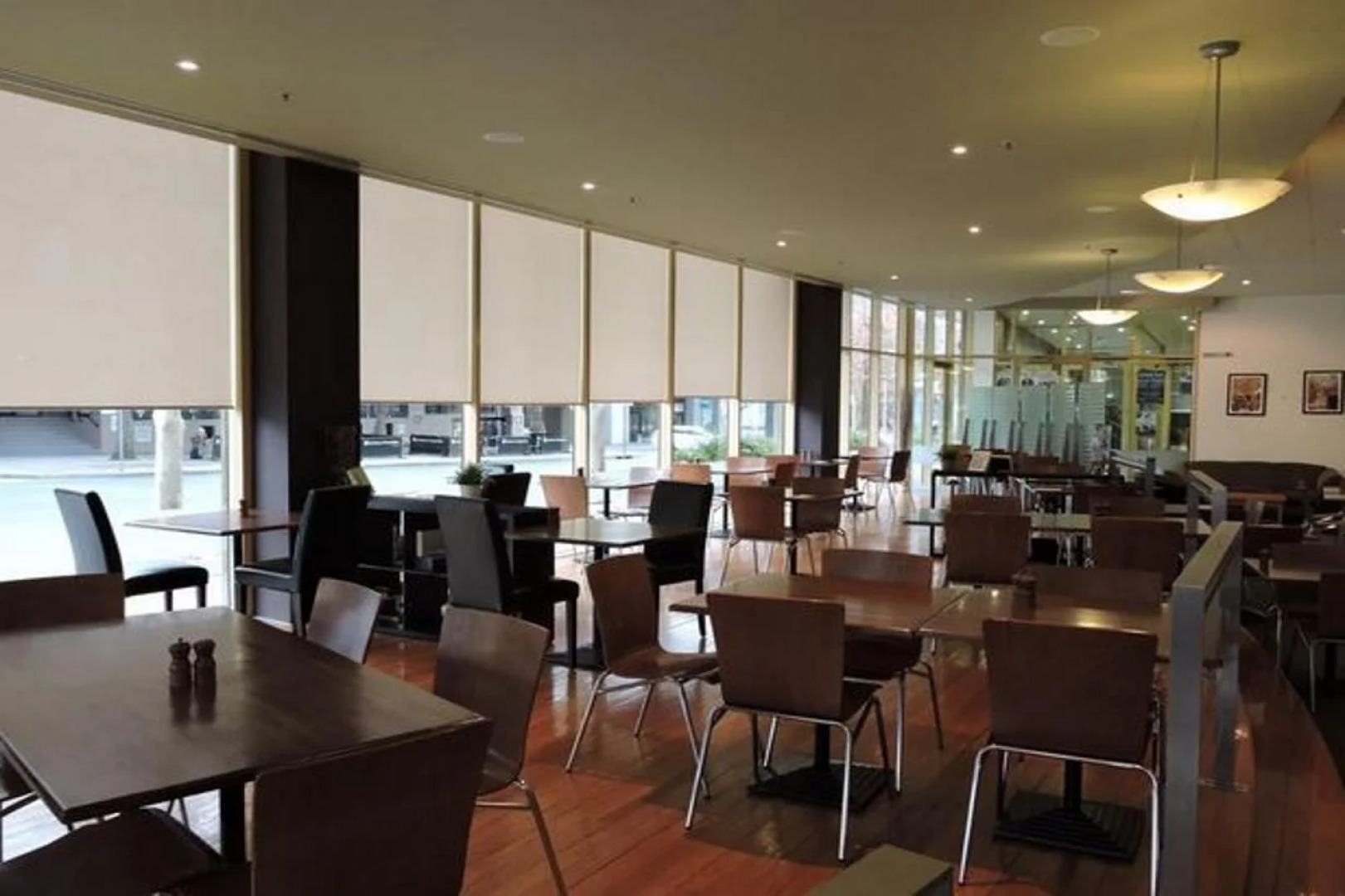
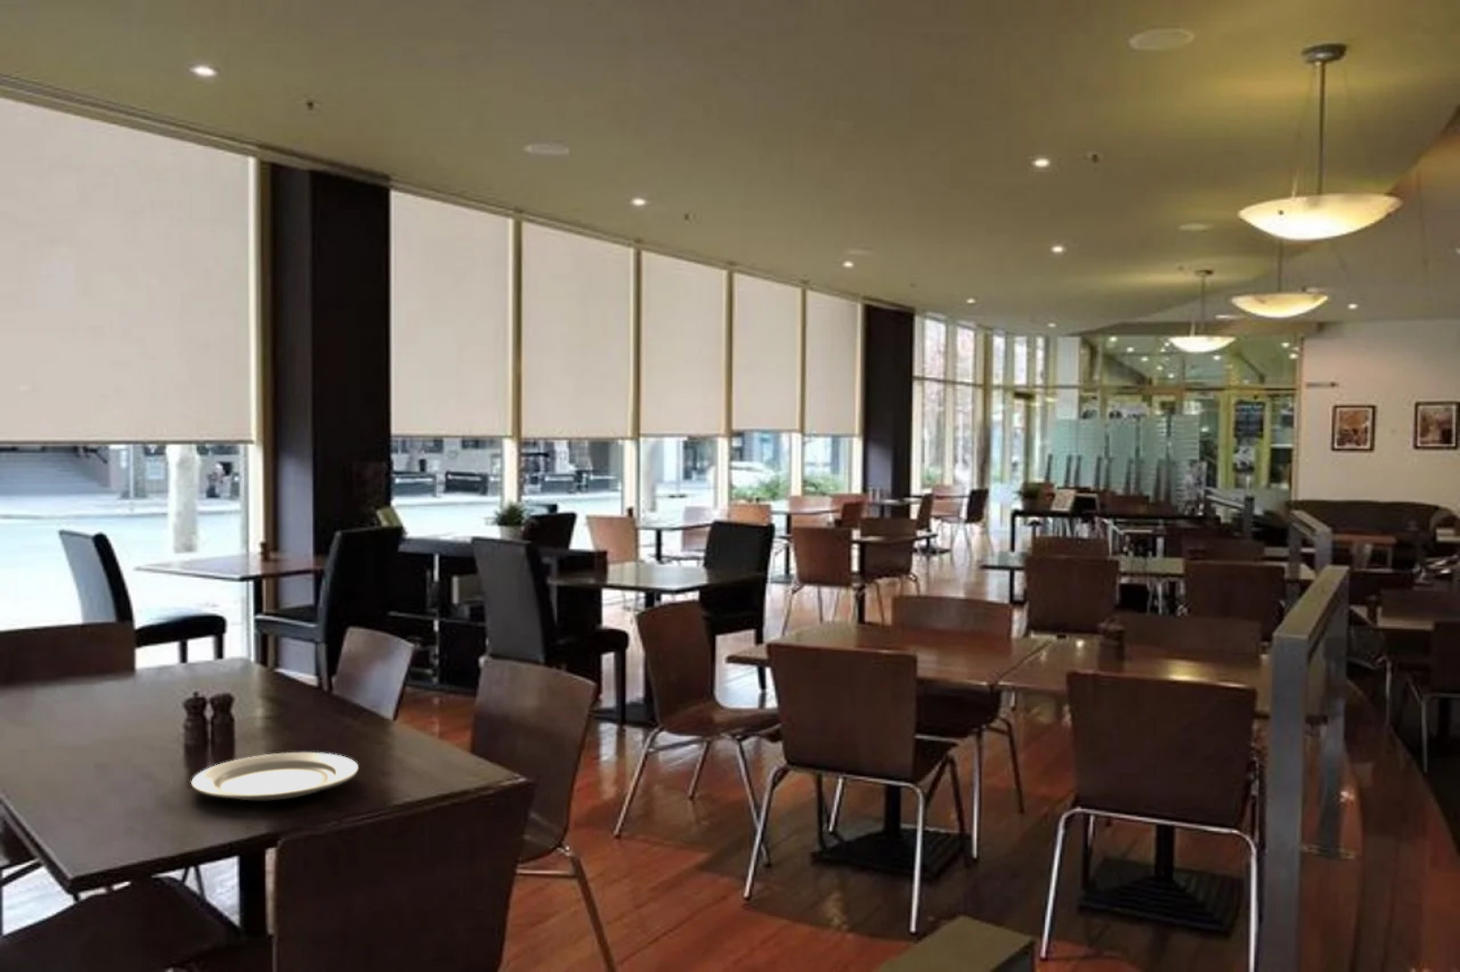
+ chinaware (277, 779)
